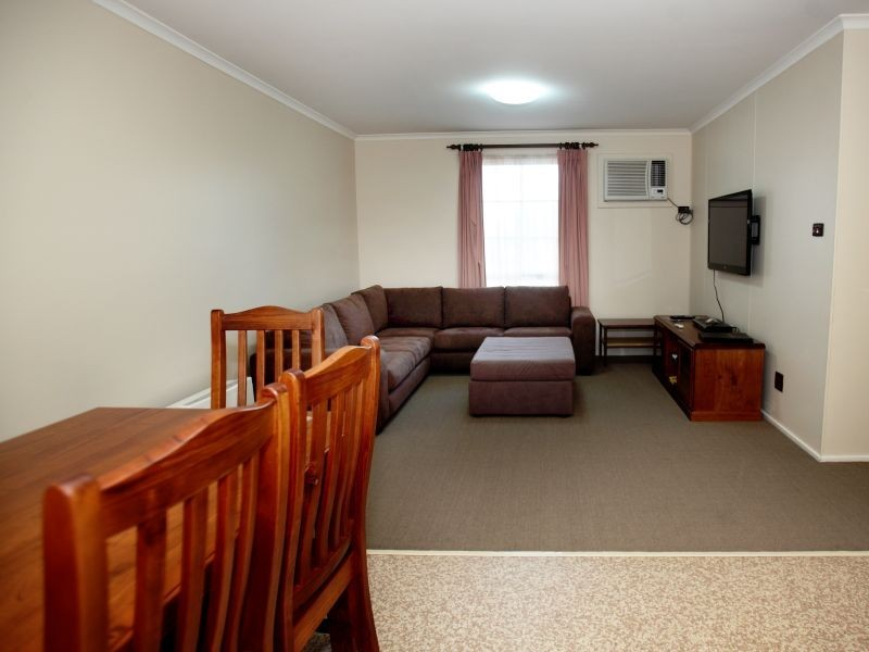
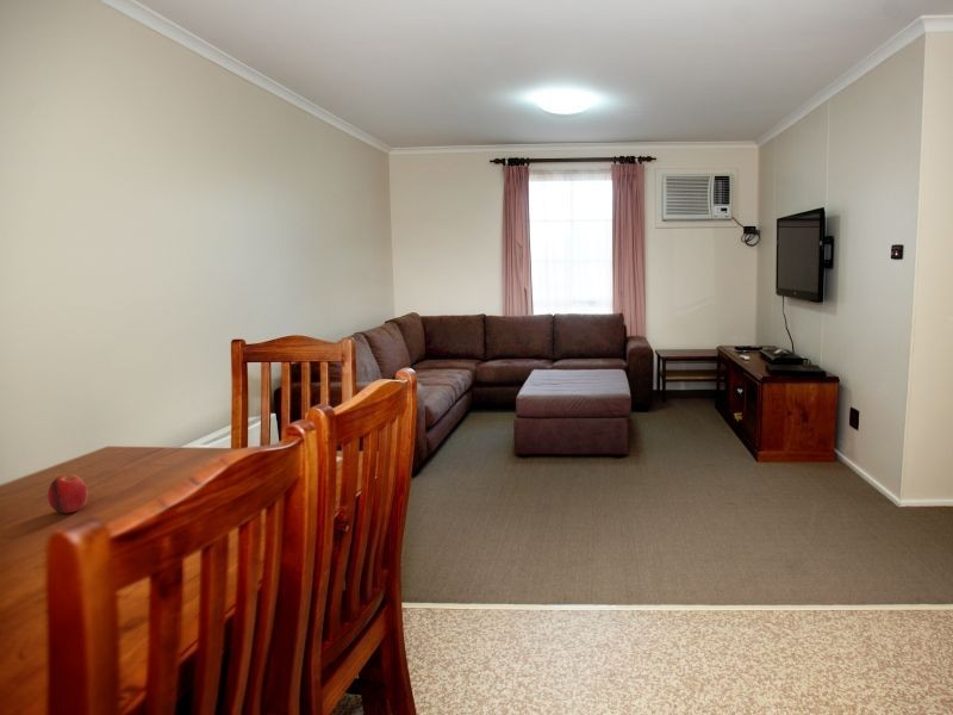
+ fruit (68, 492)
